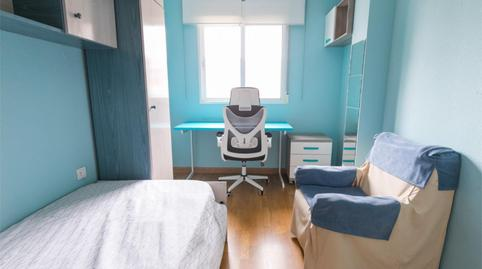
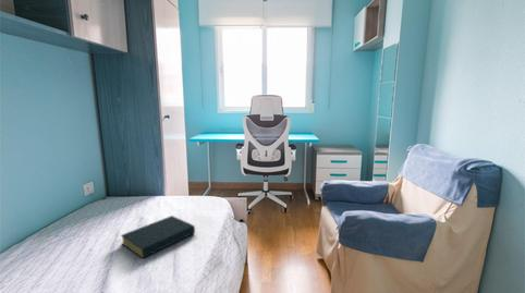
+ hardback book (159, 234)
